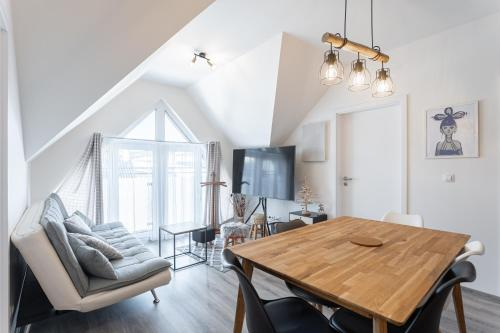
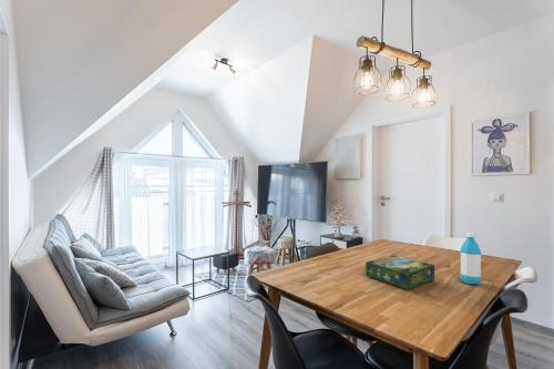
+ board game (399, 270)
+ water bottle (470, 257)
